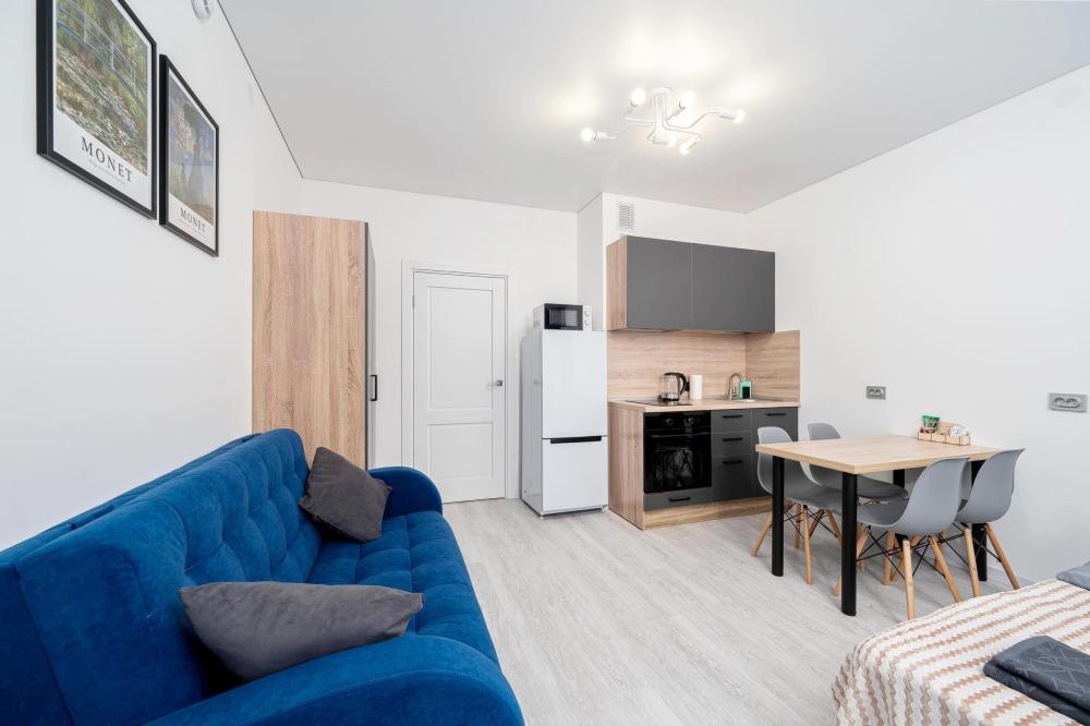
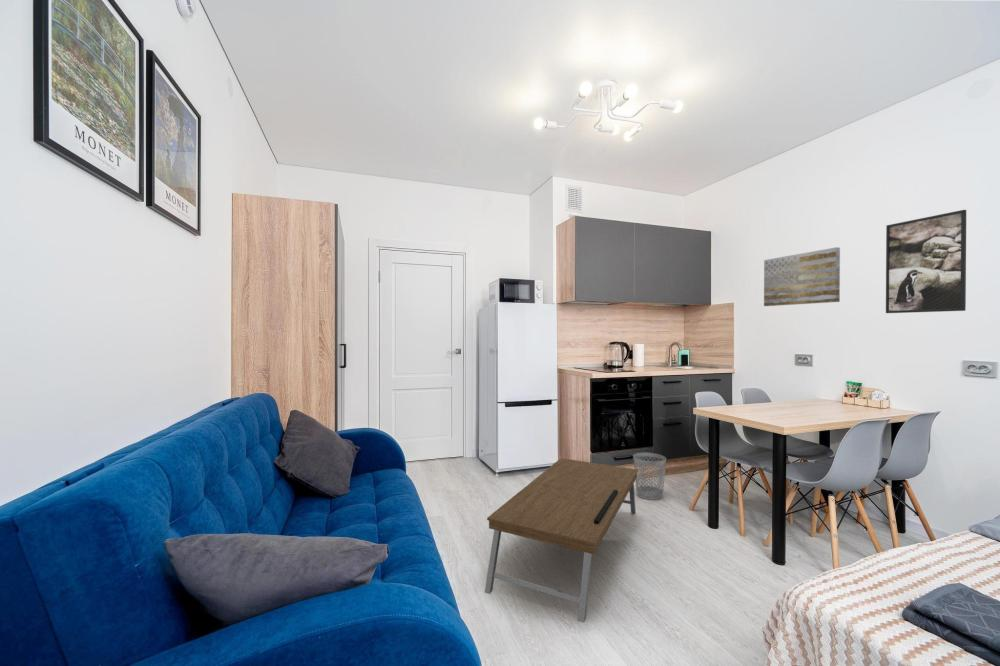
+ wall art (798, 279)
+ wastebasket (649, 476)
+ coffee table (573, 516)
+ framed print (923, 265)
